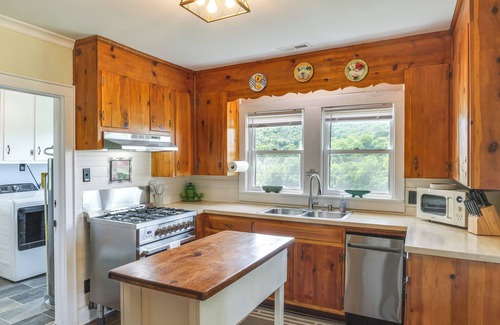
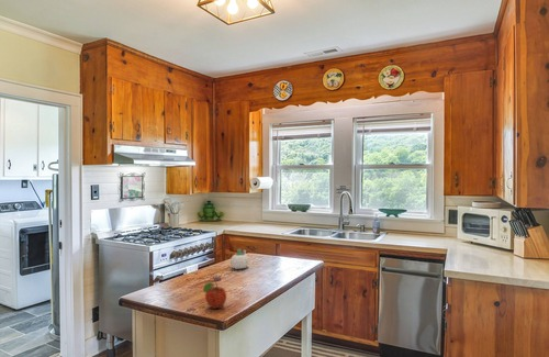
+ fruit (214, 294)
+ succulent planter (239, 258)
